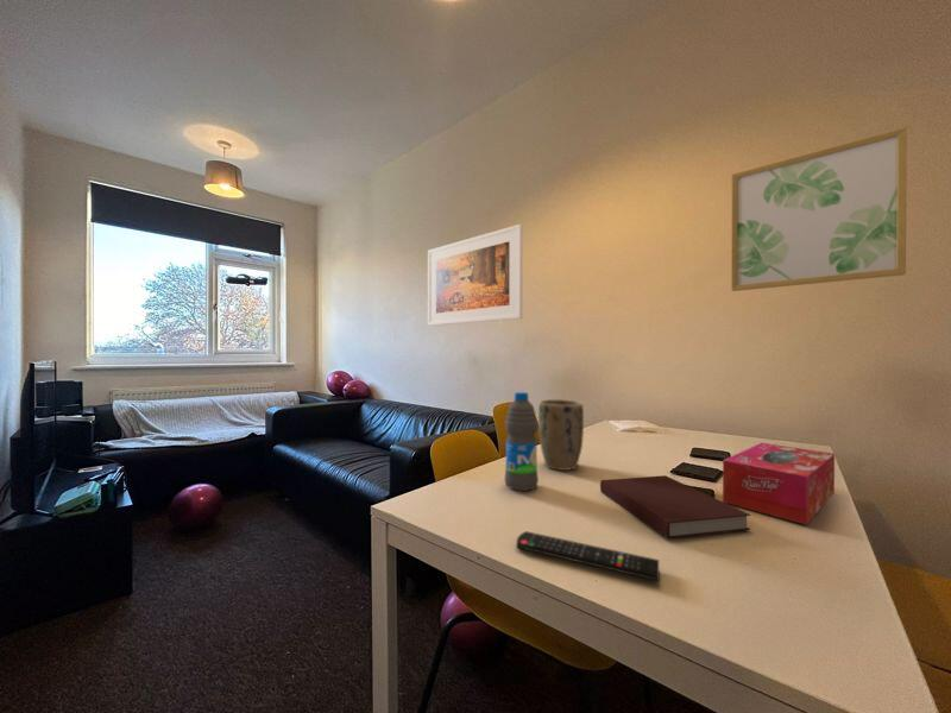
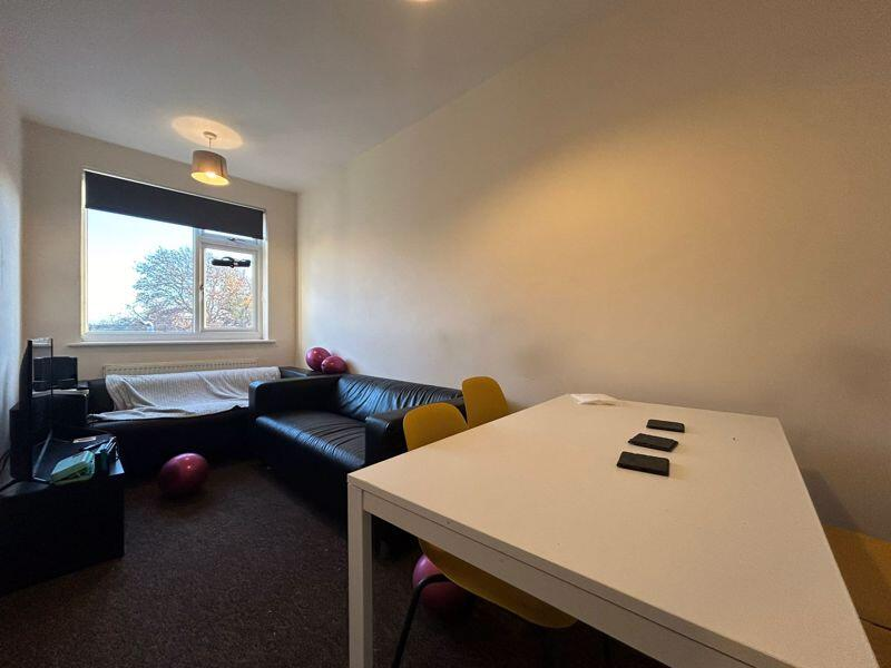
- wall art (808, 219)
- plant pot (560, 434)
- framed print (470, 280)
- tissue box (780, 477)
- water bottle (521, 438)
- remote control (582, 554)
- notebook (666, 501)
